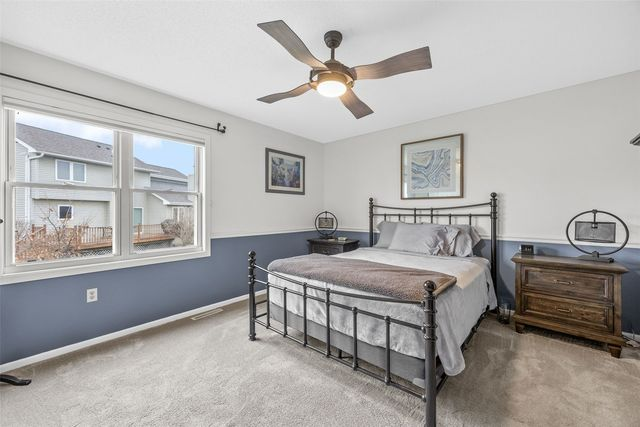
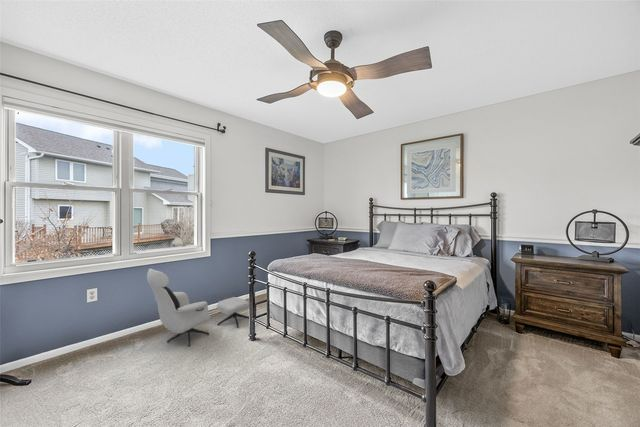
+ armchair (204, 301)
